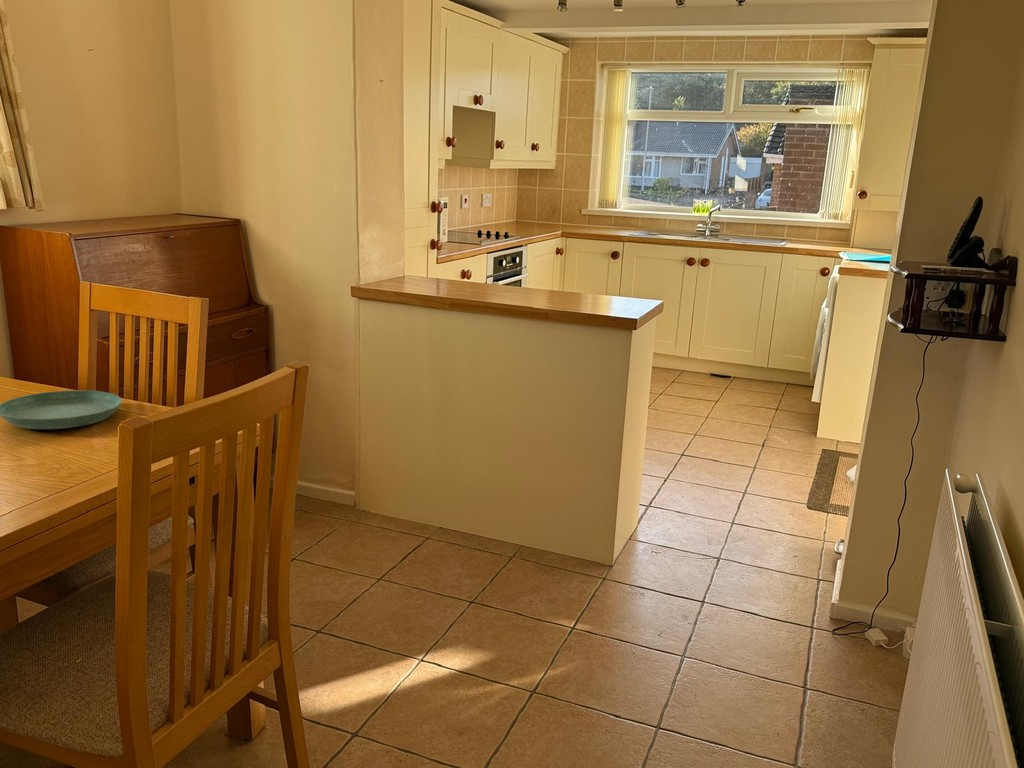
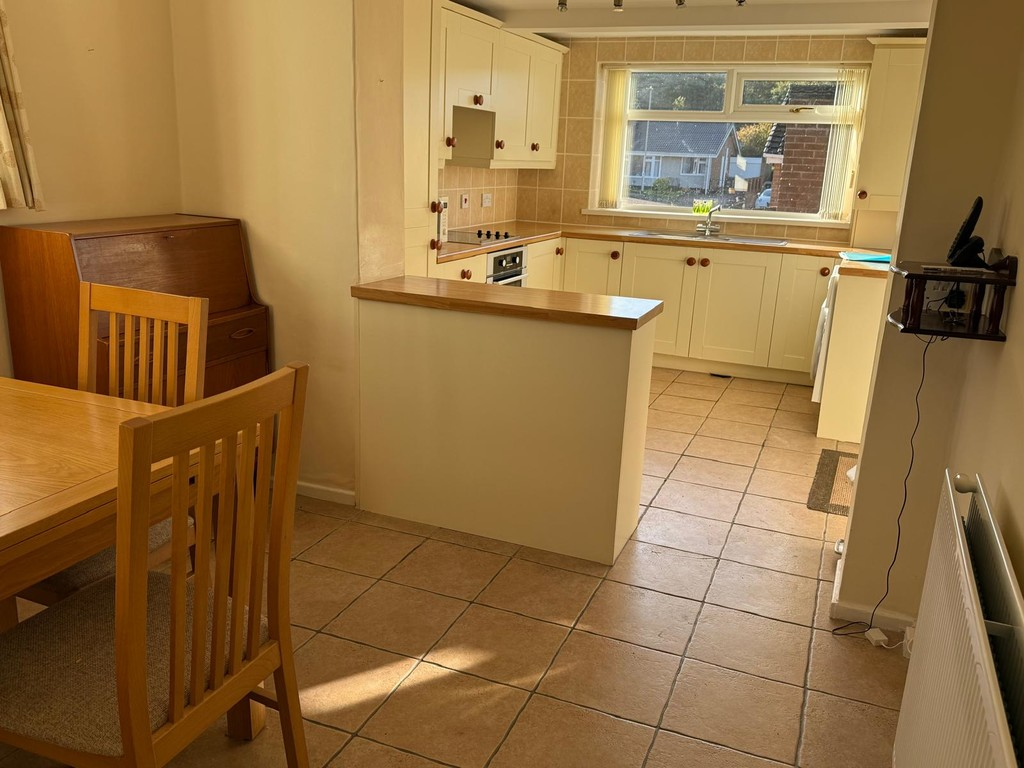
- saucer (61, 410)
